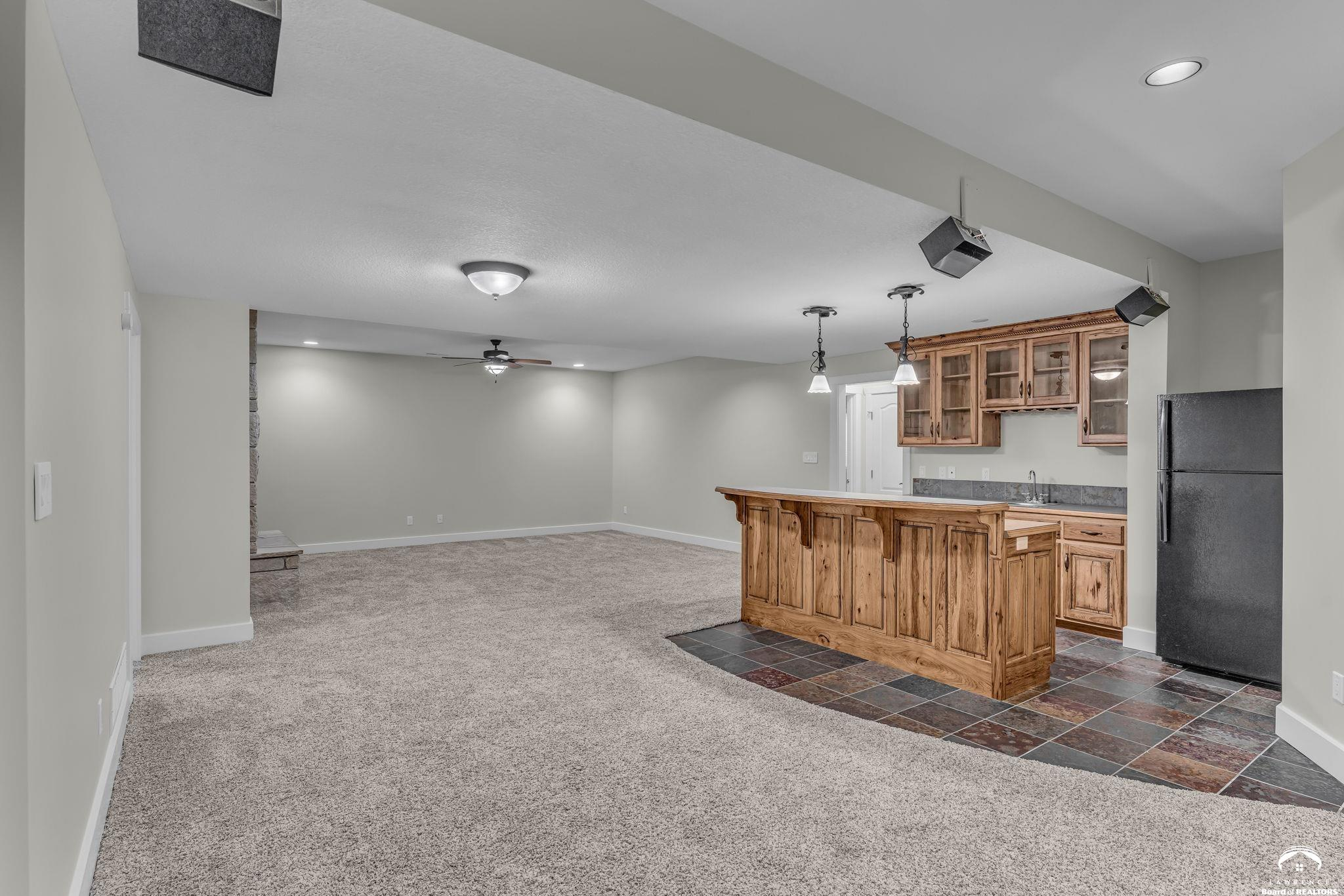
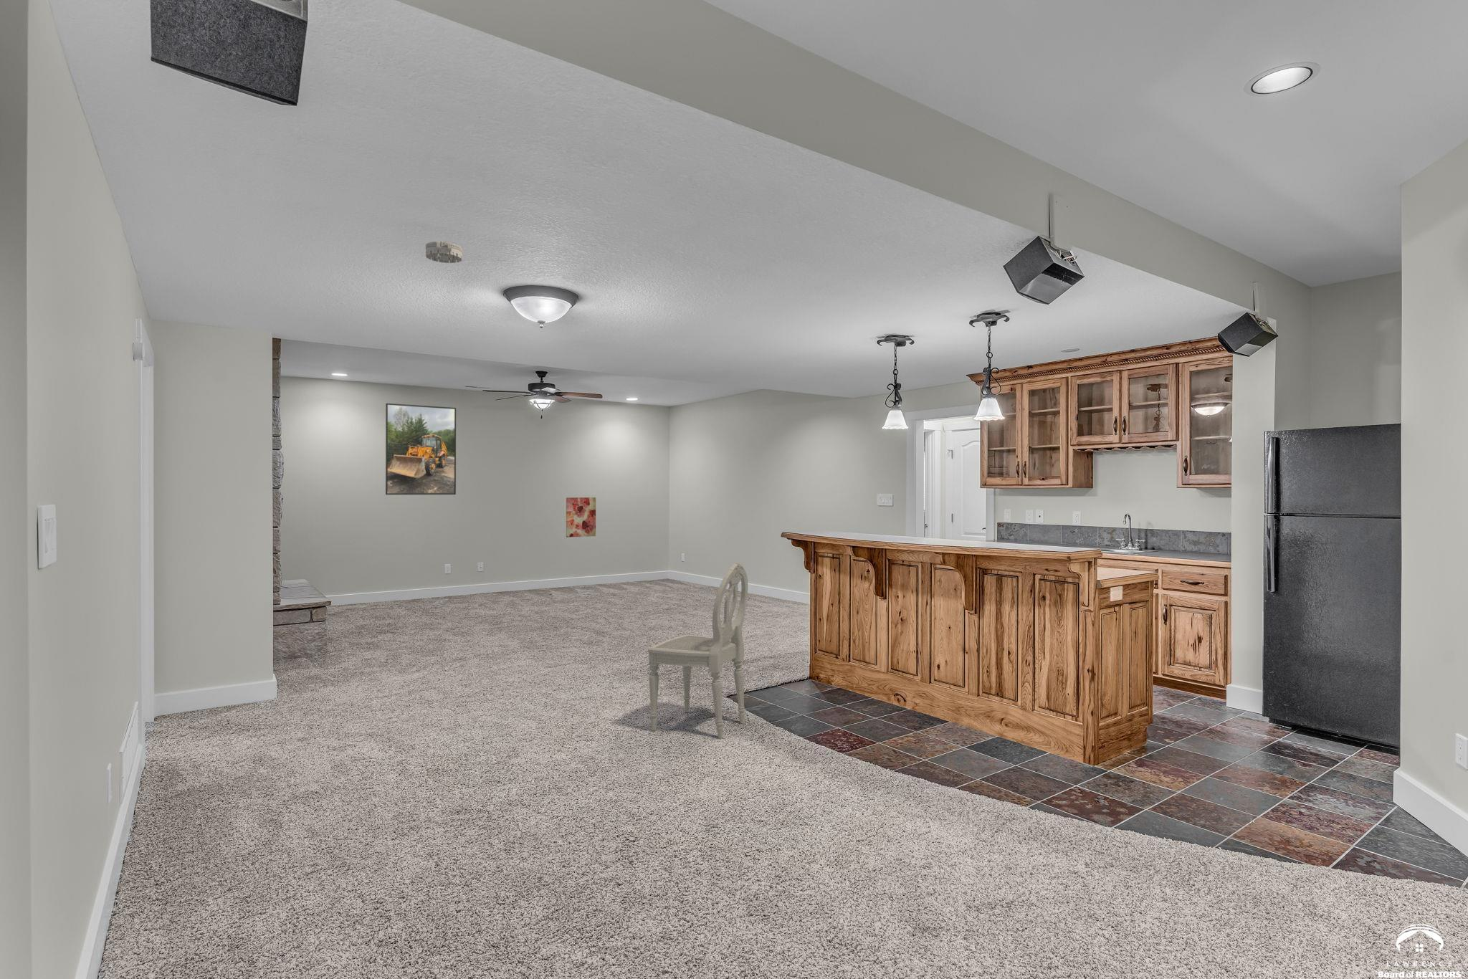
+ smoke detector (443, 251)
+ wall art (581, 517)
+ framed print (422, 450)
+ dining chair (700, 642)
